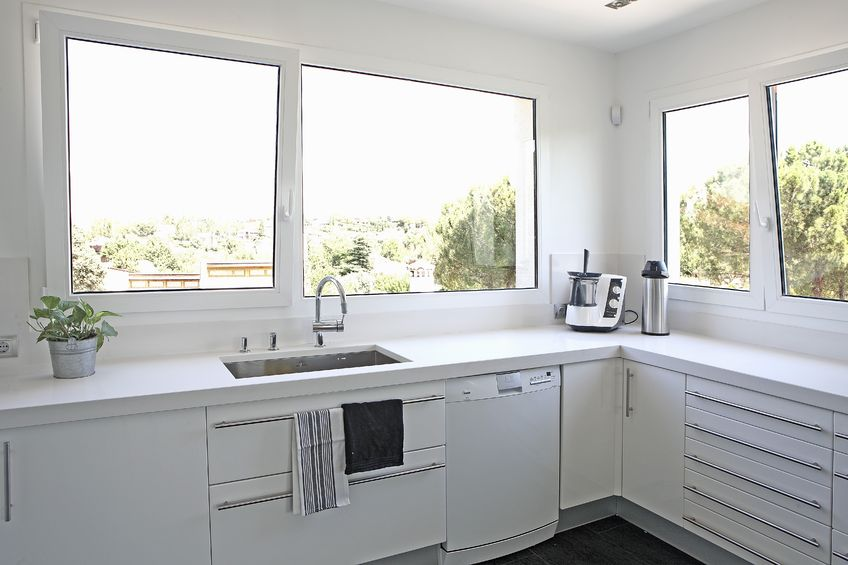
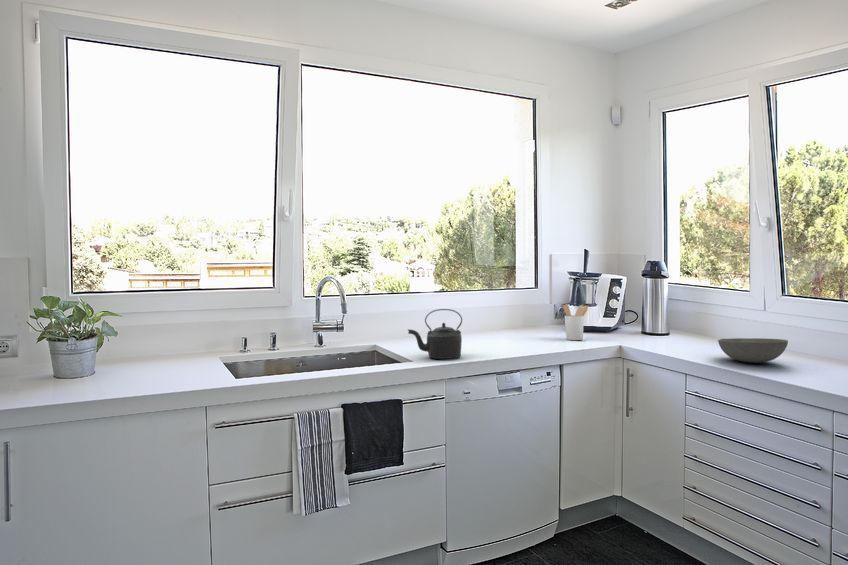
+ bowl (752, 350)
+ kettle (435, 333)
+ utensil holder (577, 321)
